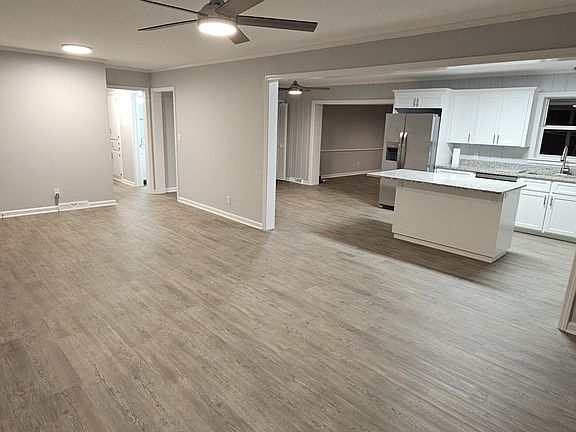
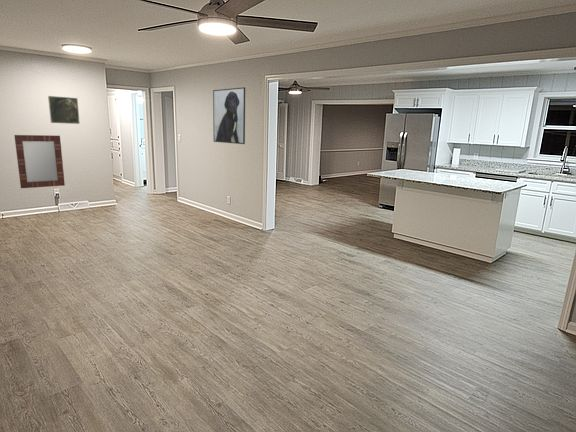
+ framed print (228, 116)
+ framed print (64, 110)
+ home mirror (40, 161)
